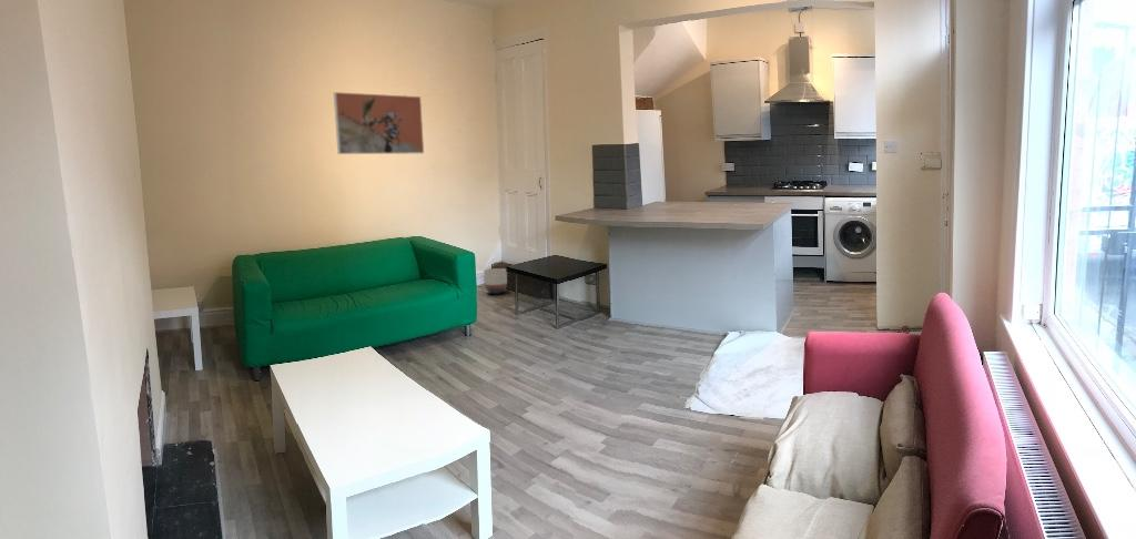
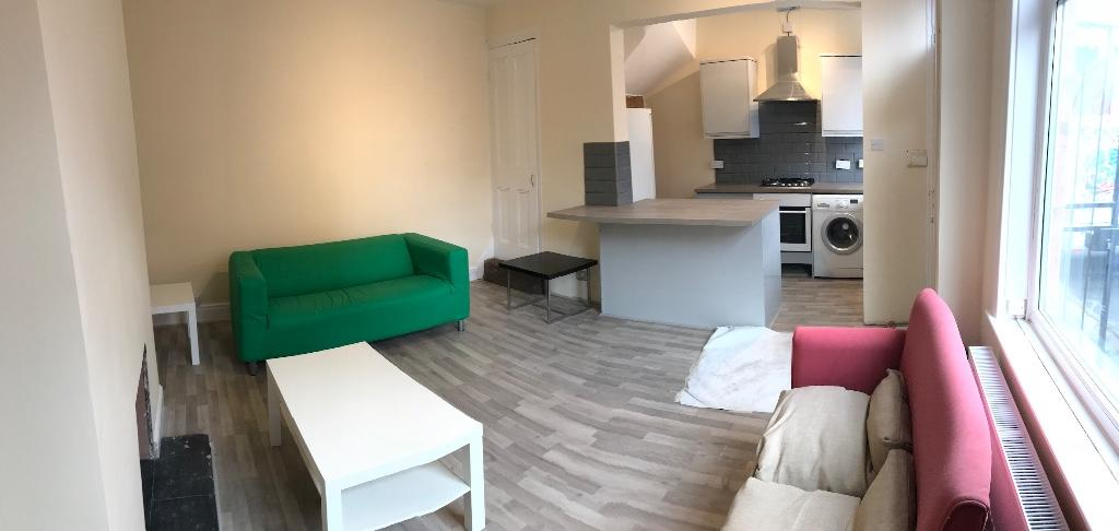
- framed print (381, 124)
- planter (496, 281)
